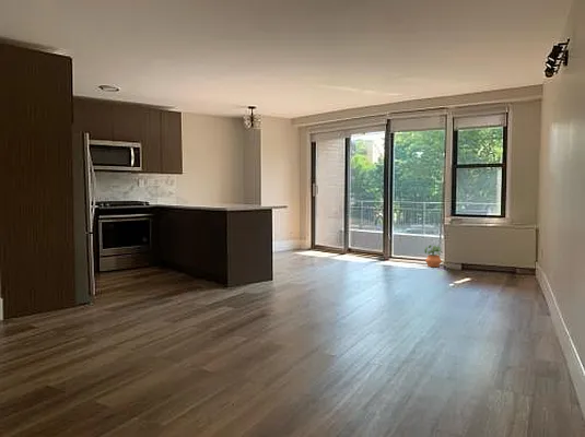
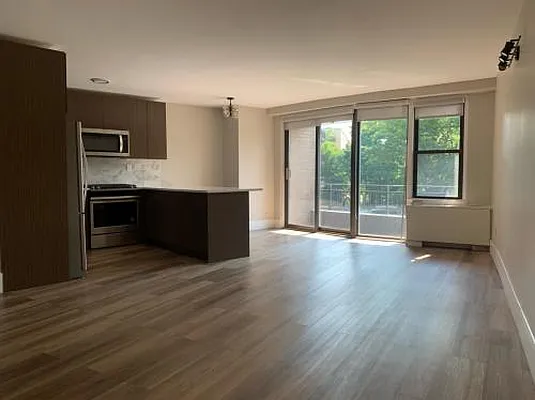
- potted plant (433, 255)
